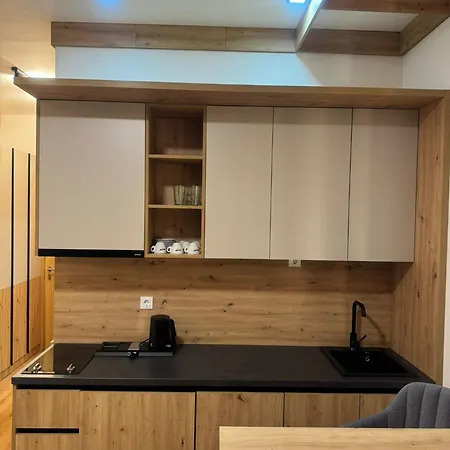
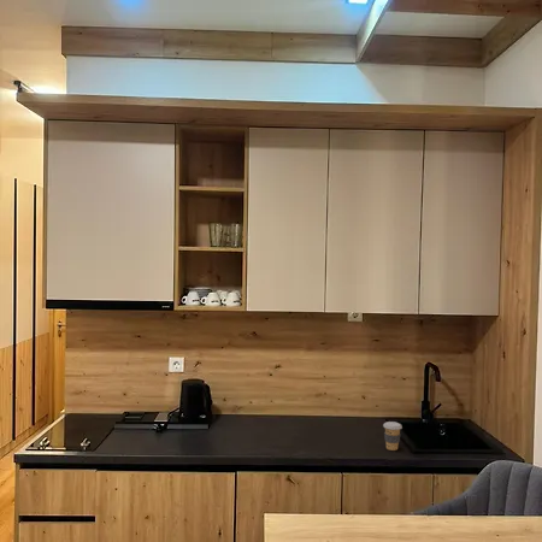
+ coffee cup (391, 436)
